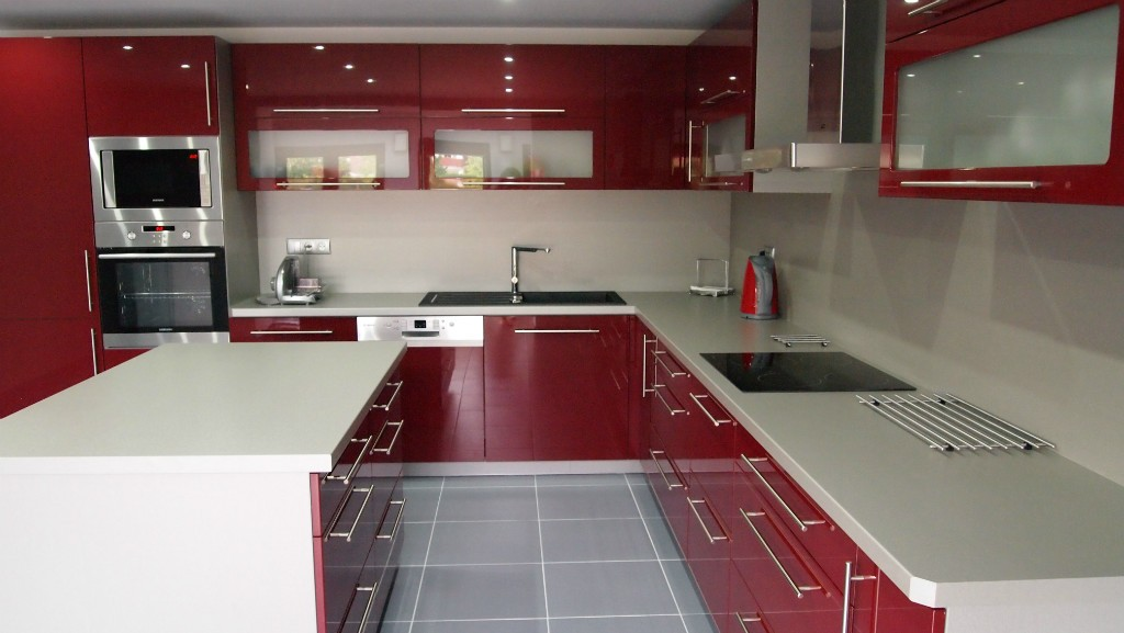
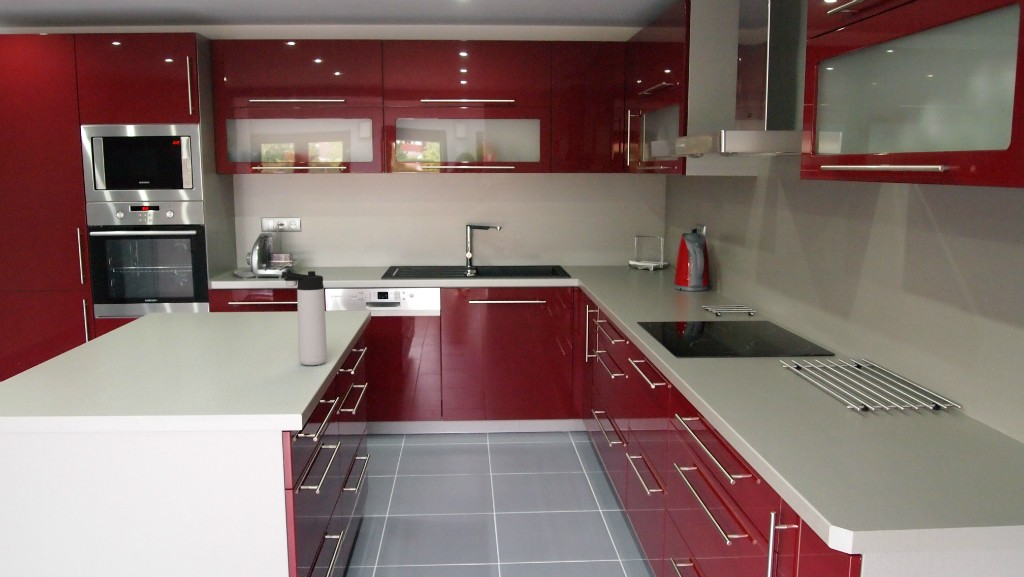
+ thermos bottle (304, 317)
